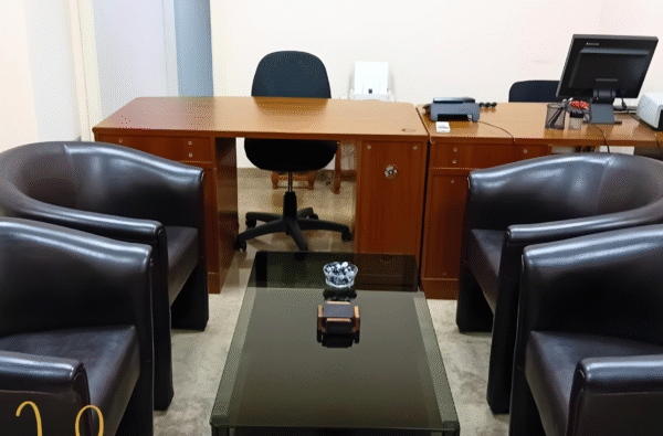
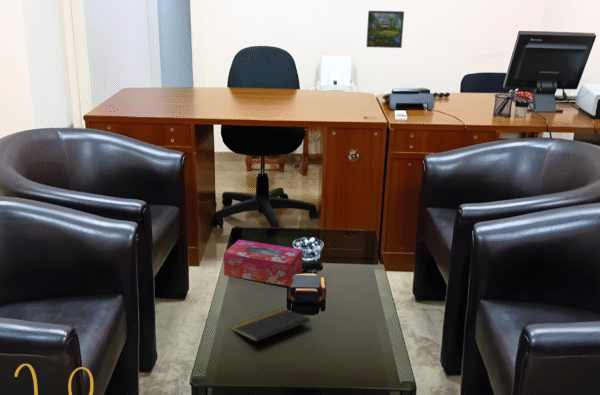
+ tissue box (263, 262)
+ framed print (385, 29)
+ notepad (270, 323)
